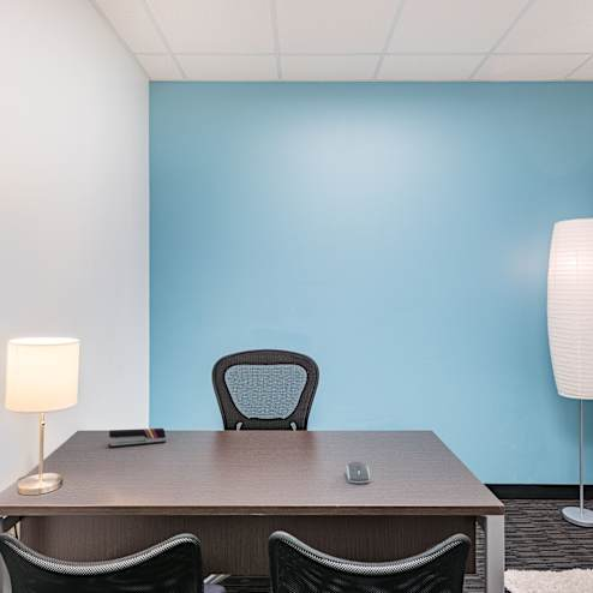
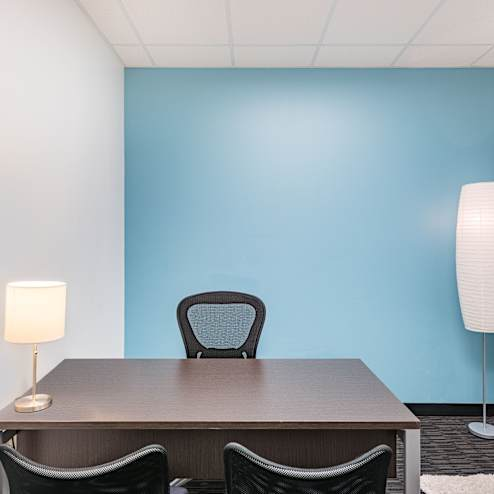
- stapler (137, 436)
- computer mouse (357, 469)
